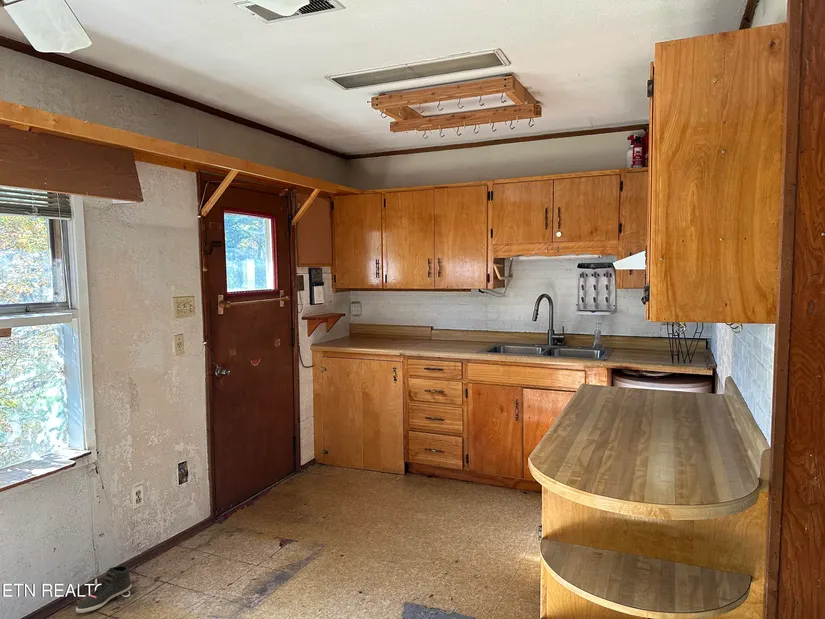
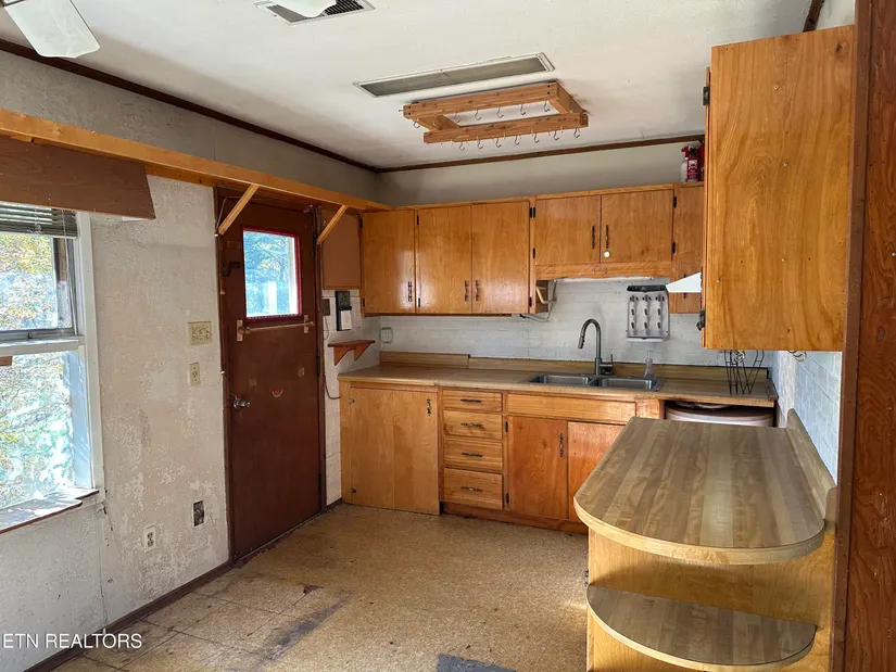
- sneaker (103, 586)
